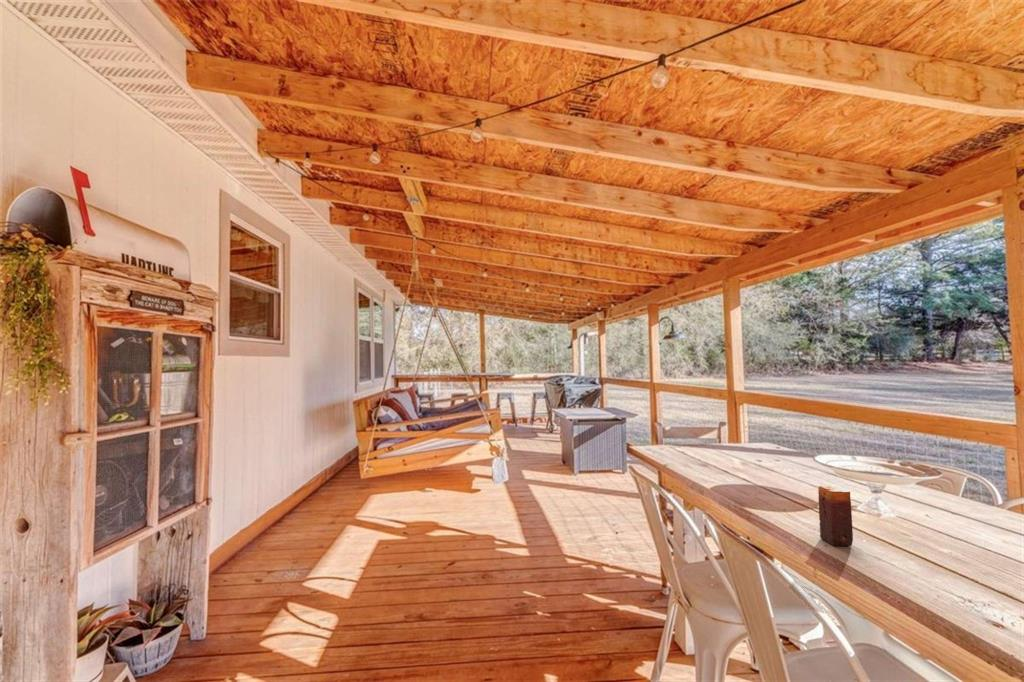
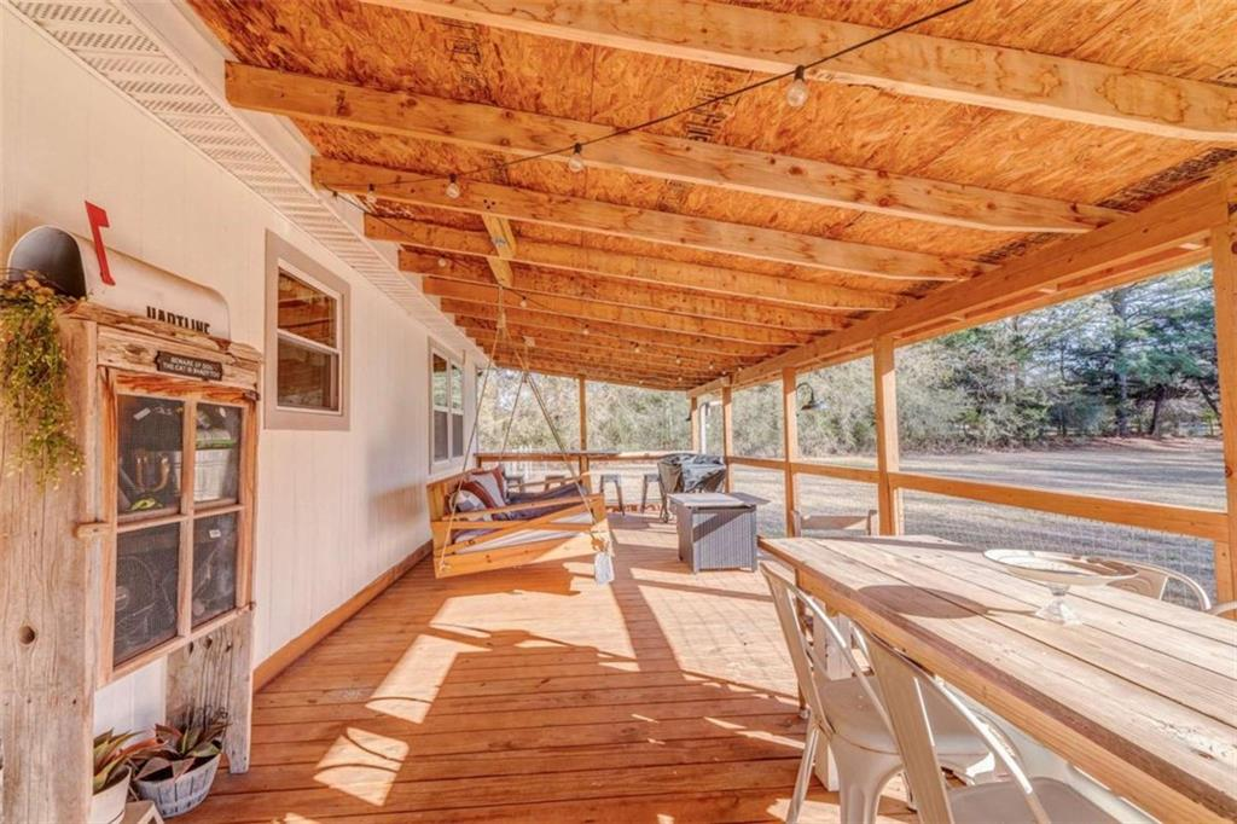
- candle (835, 514)
